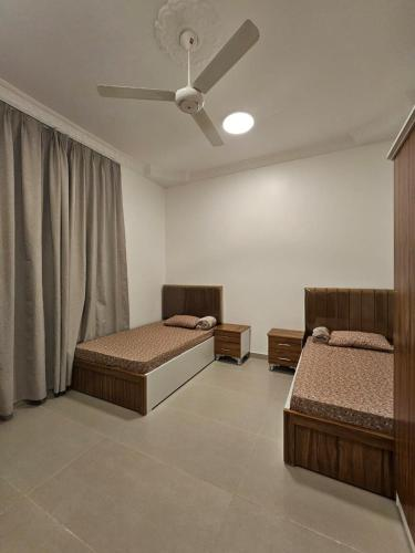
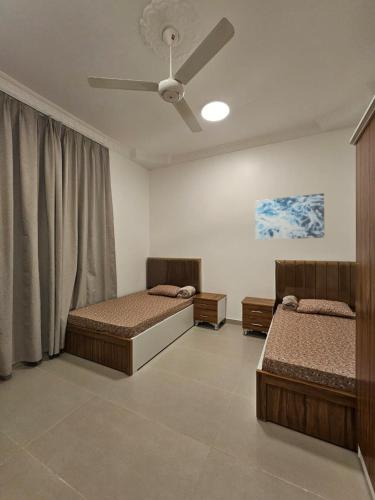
+ wall art (287, 218)
